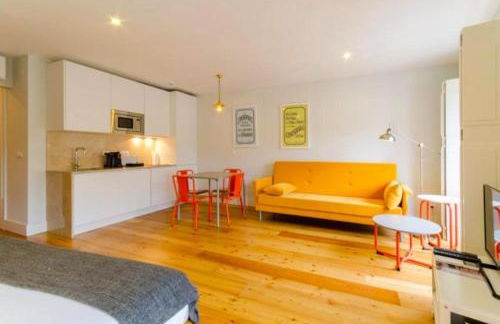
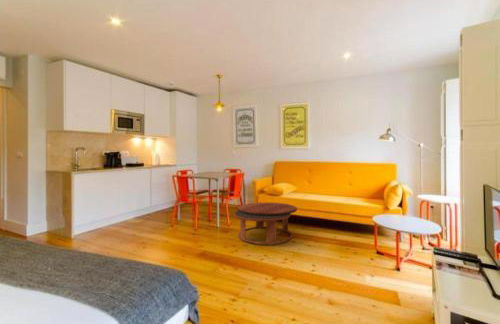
+ coffee table (266, 221)
